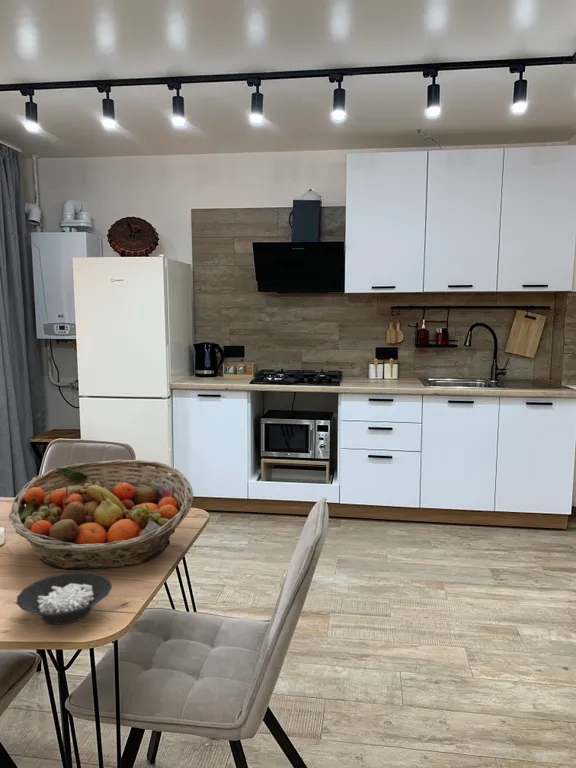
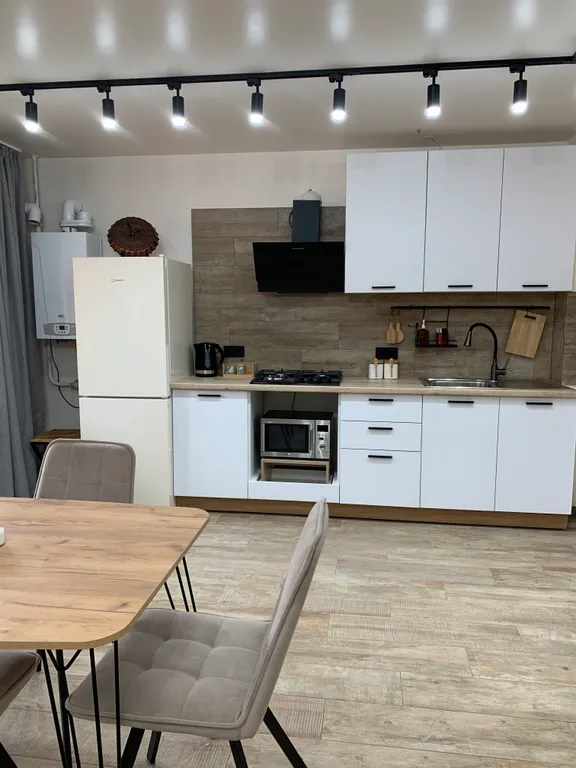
- cereal bowl (65, 602)
- fruit basket (105, 511)
